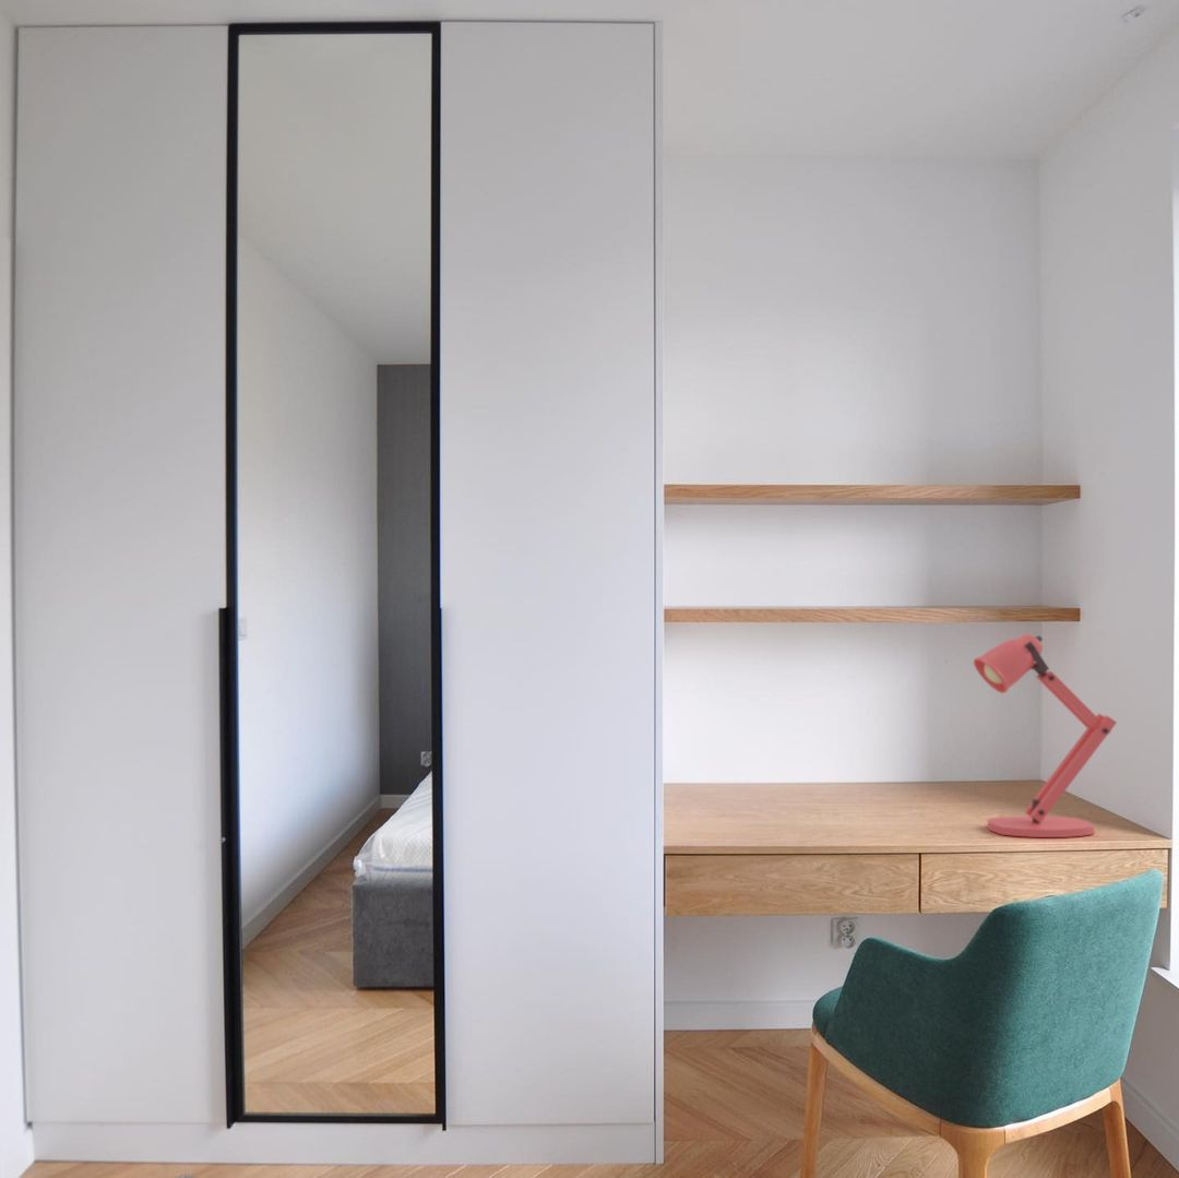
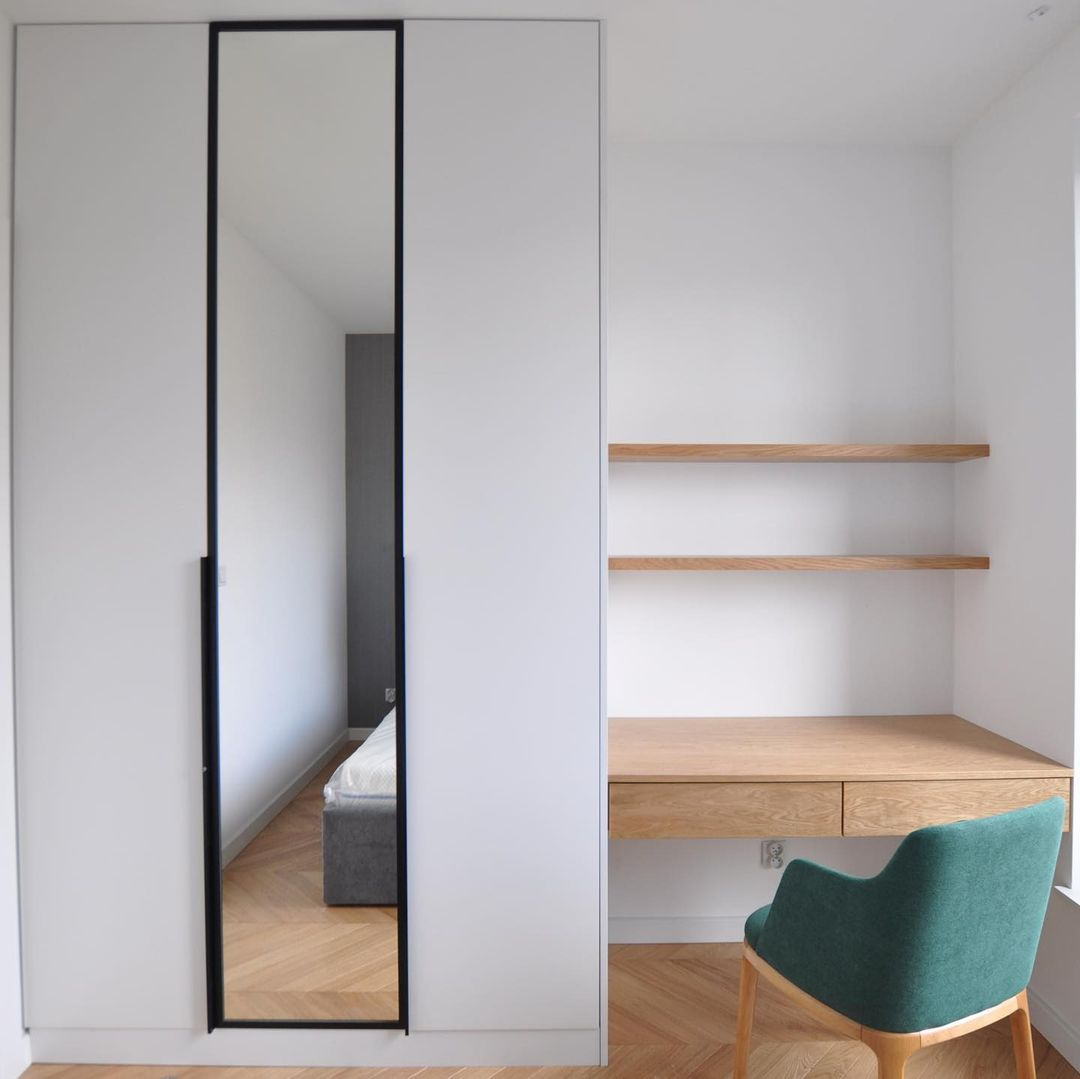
- desk lamp (1070, 750)
